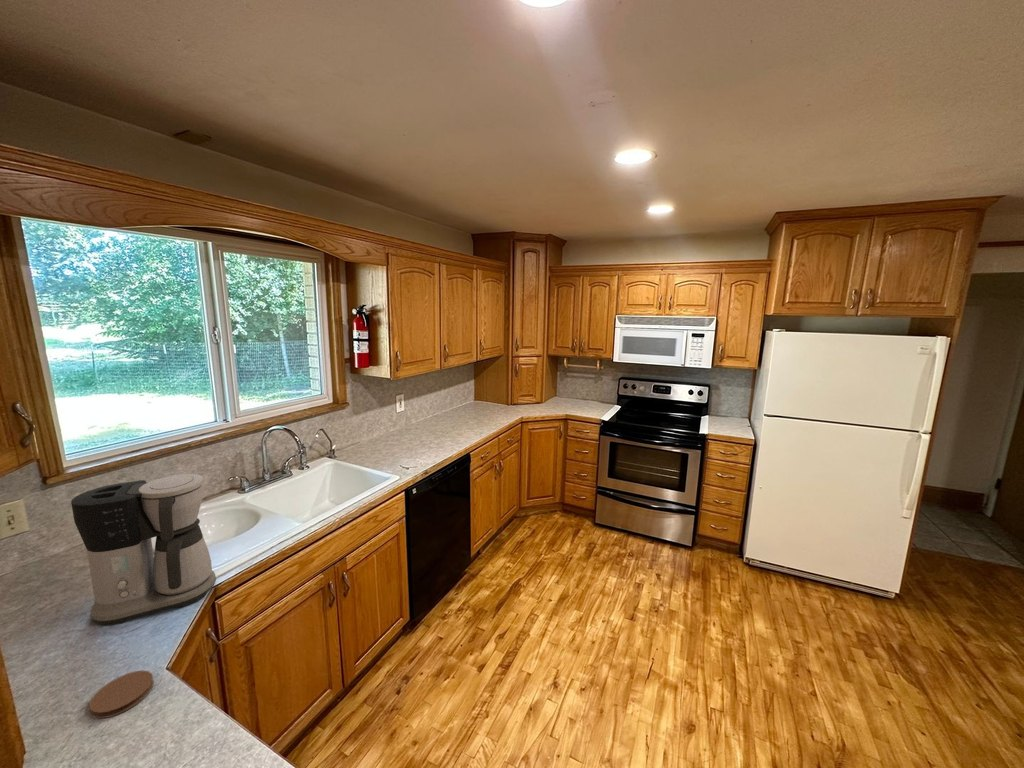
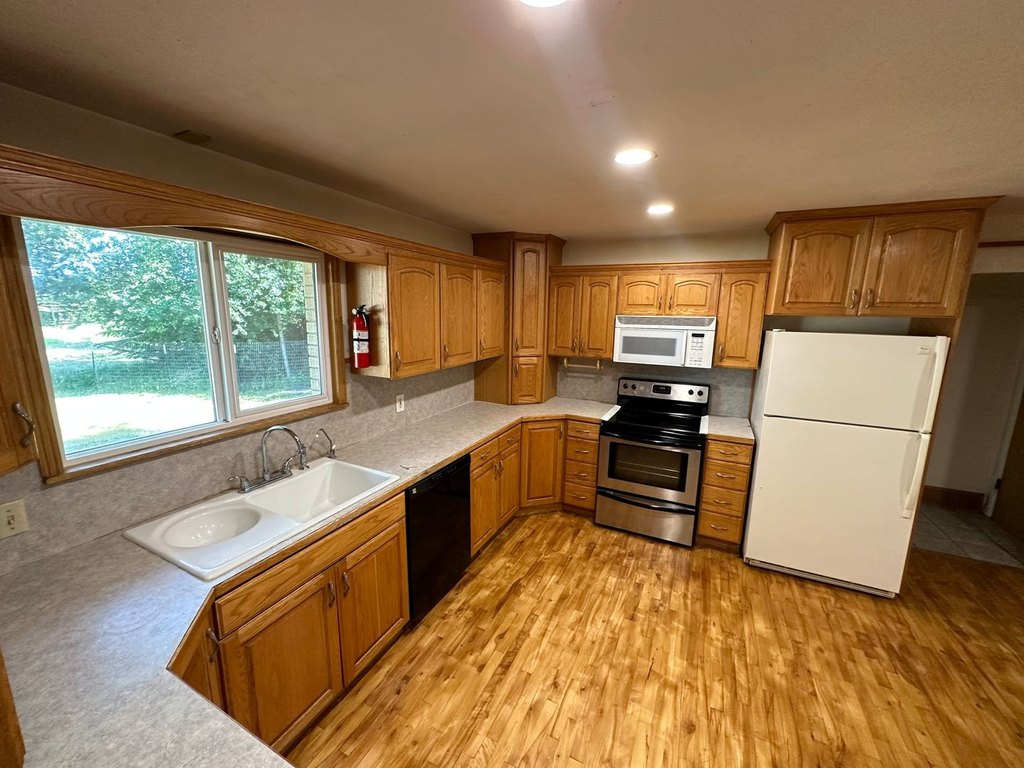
- coaster (122, 693)
- coffee maker (148, 547)
